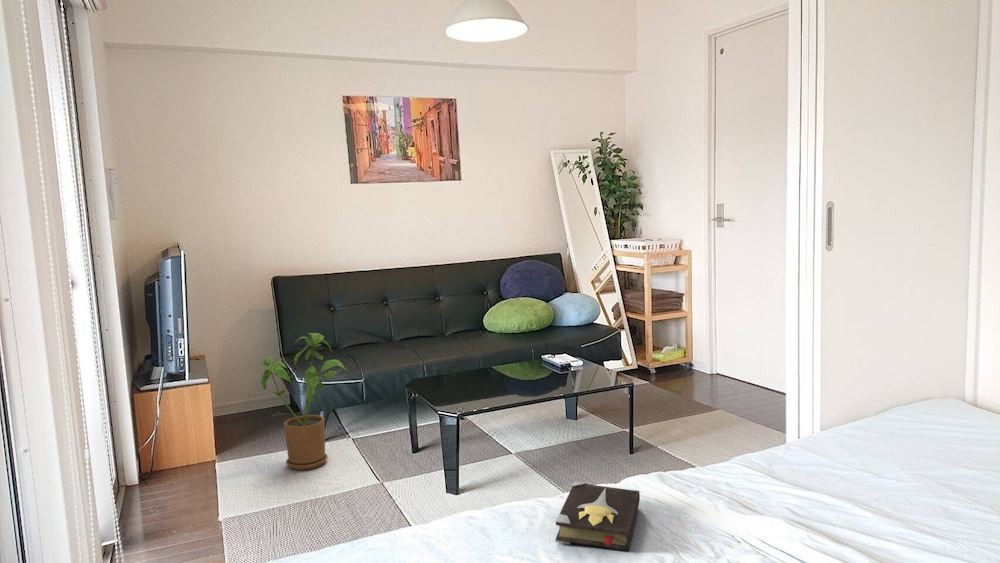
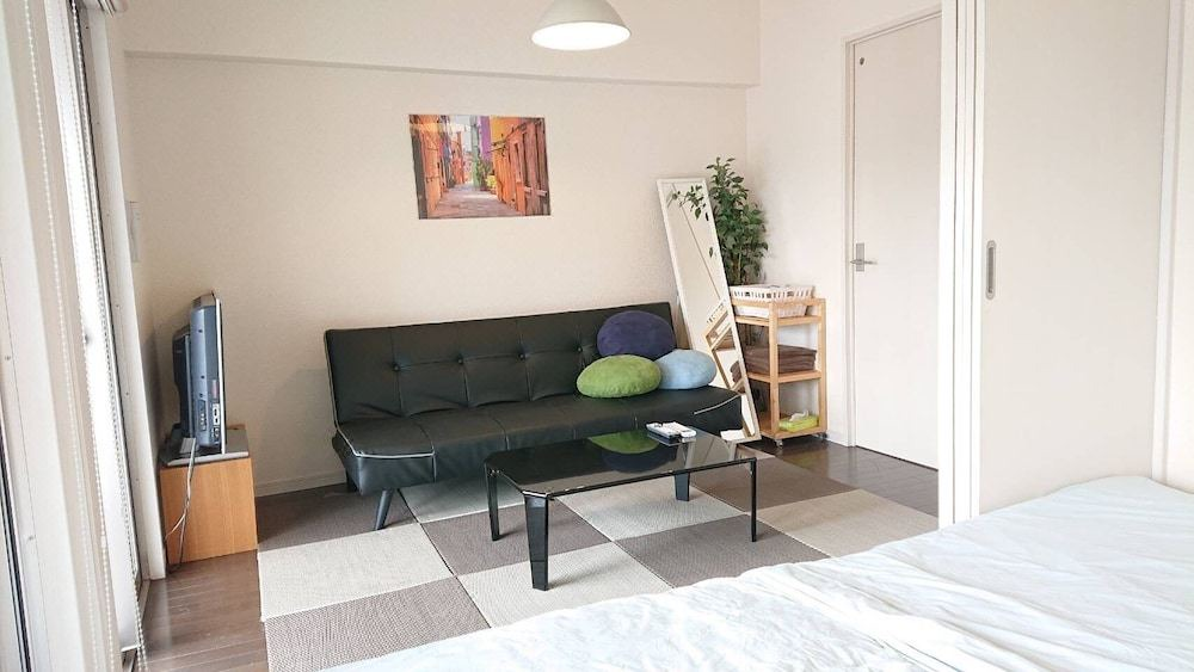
- house plant (308, 400)
- hardback book (599, 512)
